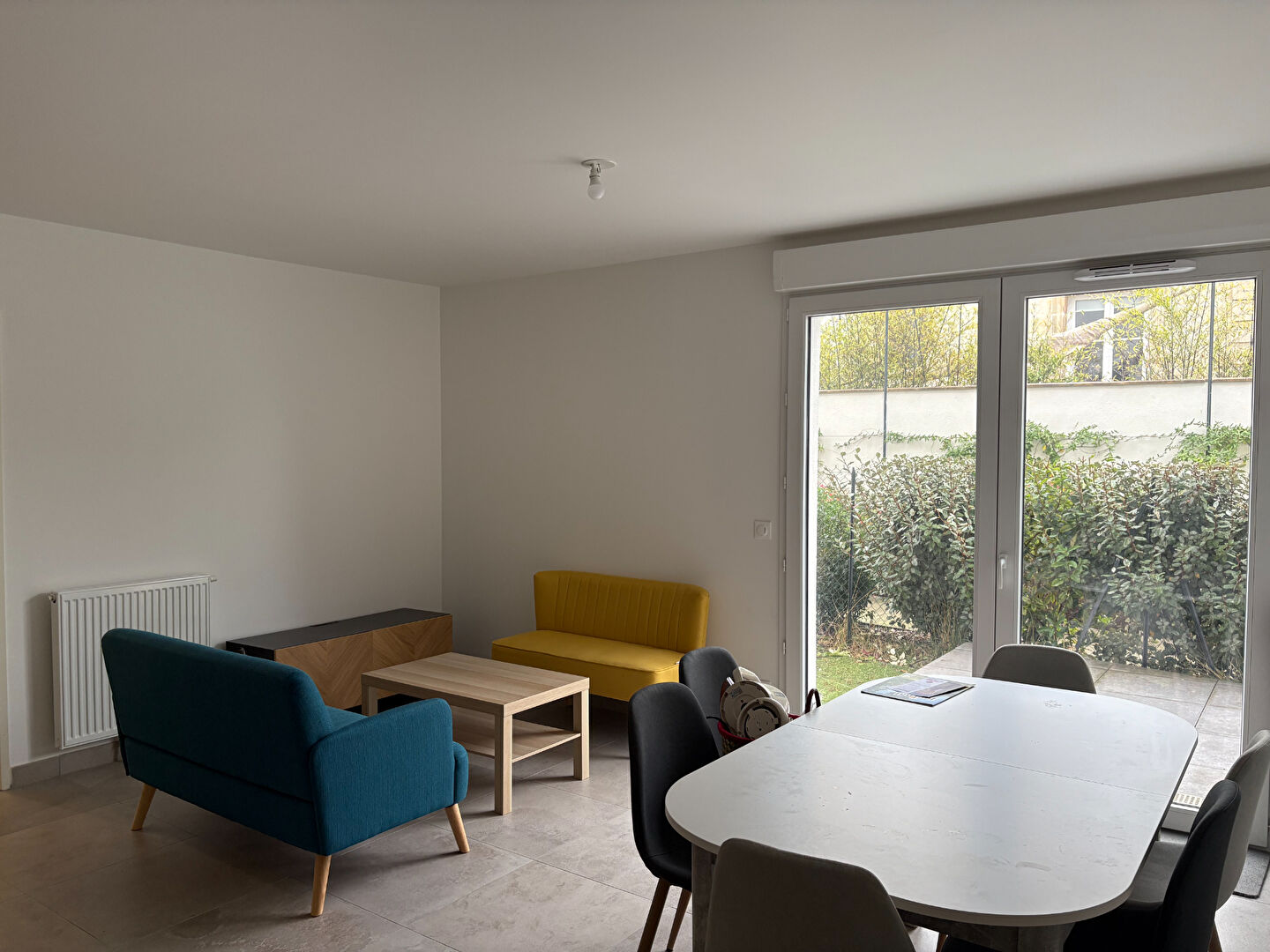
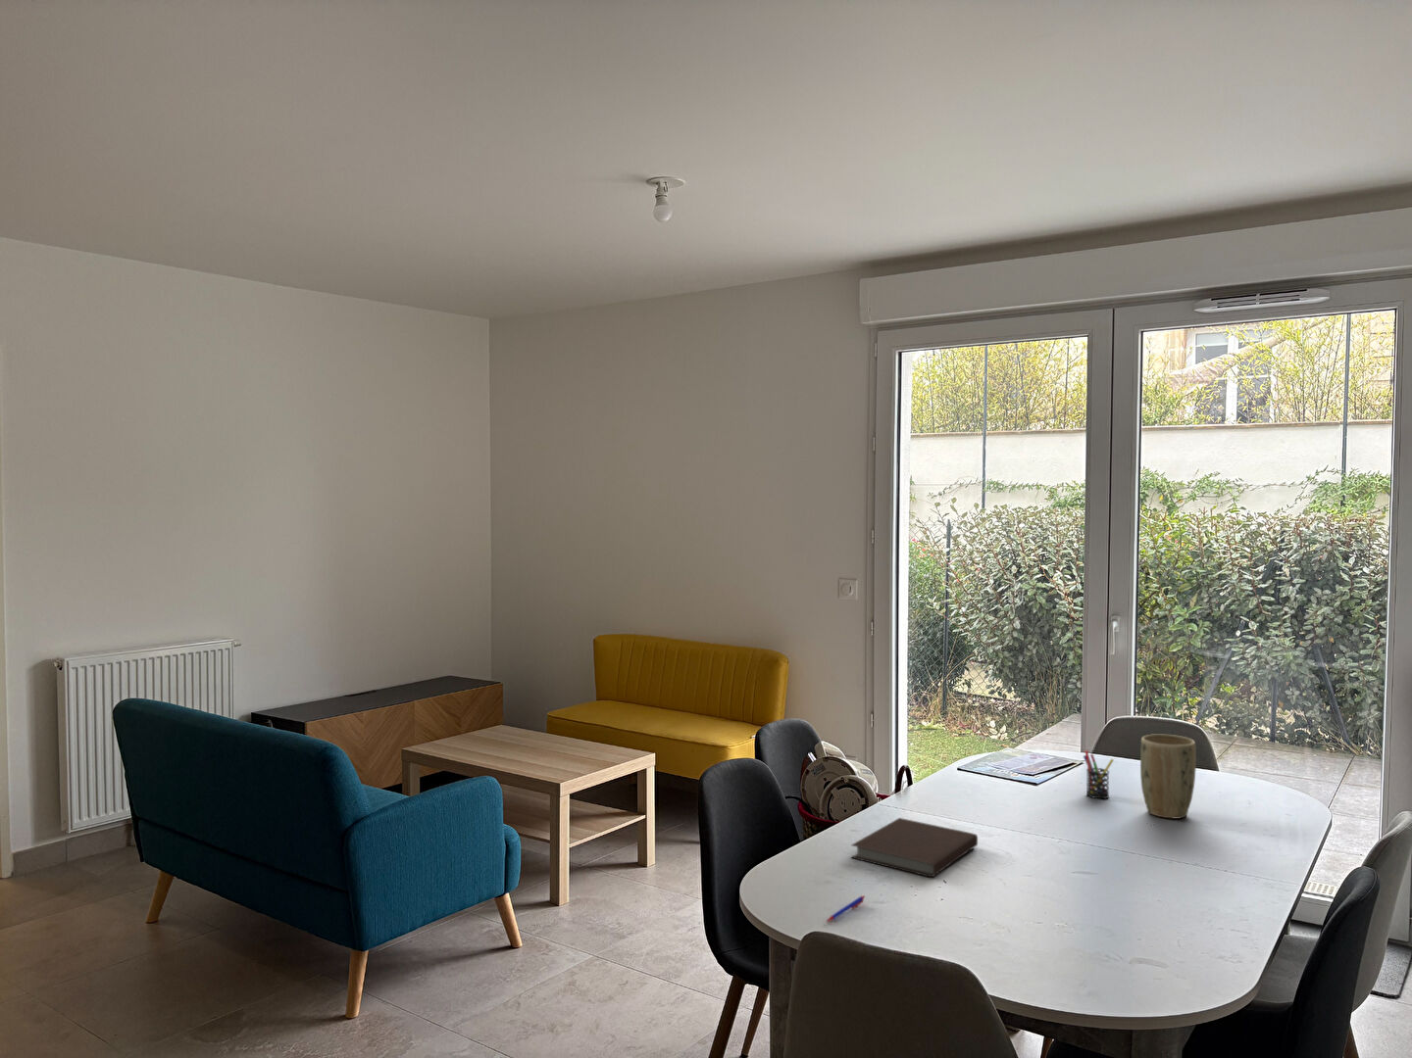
+ pen holder (1095, 773)
+ pen (845, 908)
+ notebook (915, 846)
+ plant pot (1167, 776)
